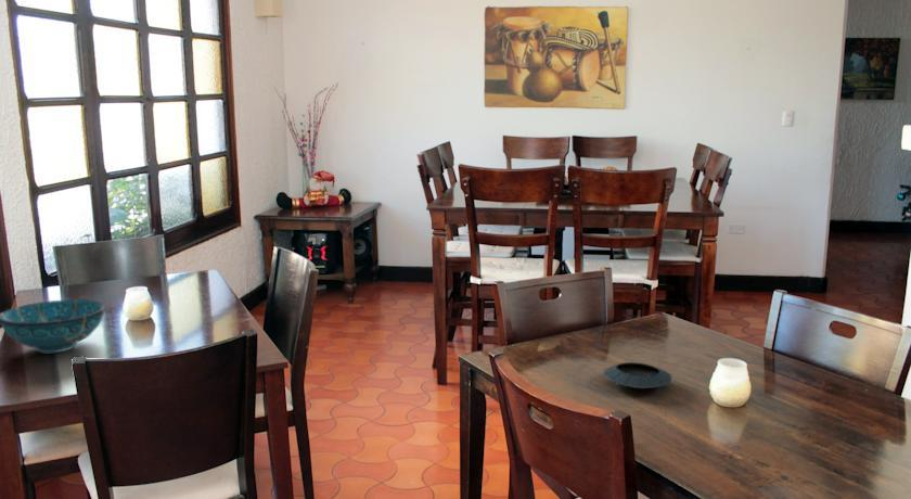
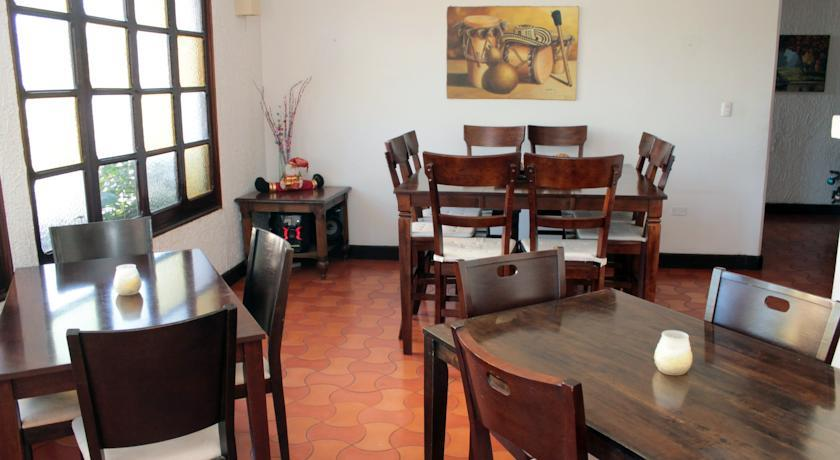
- decorative bowl (54, 329)
- saucer (637, 373)
